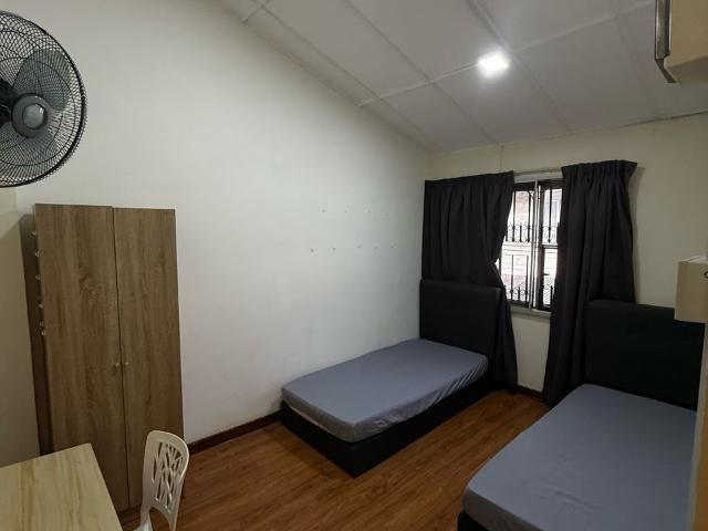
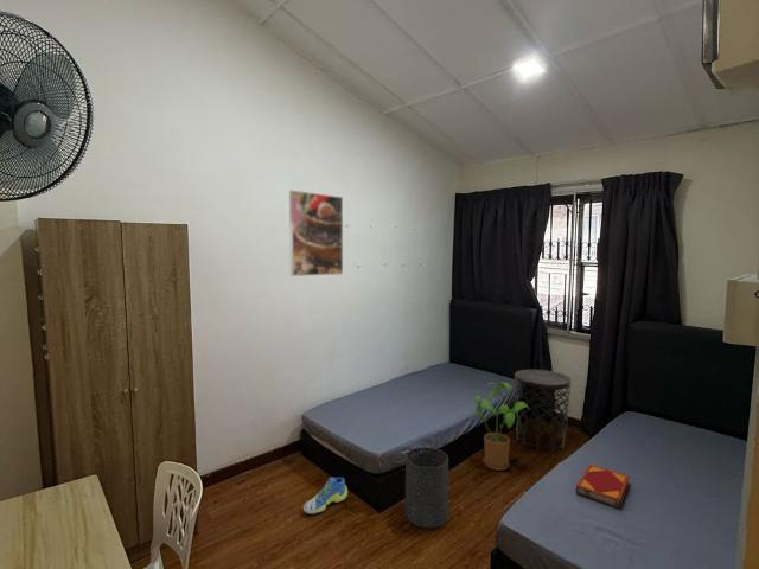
+ house plant (500, 426)
+ hardback book (602, 484)
+ side table (541, 408)
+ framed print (317, 235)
+ sneaker (325, 491)
+ trash can (426, 485)
